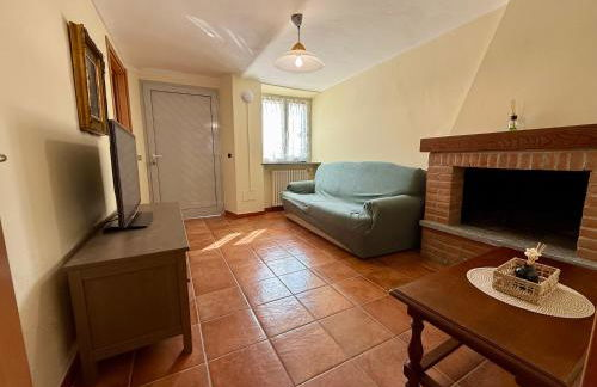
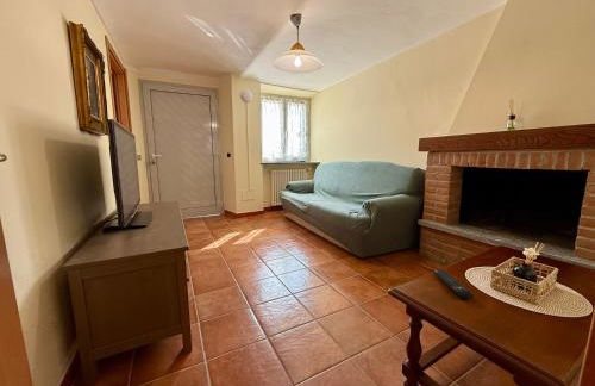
+ remote control (450, 281)
